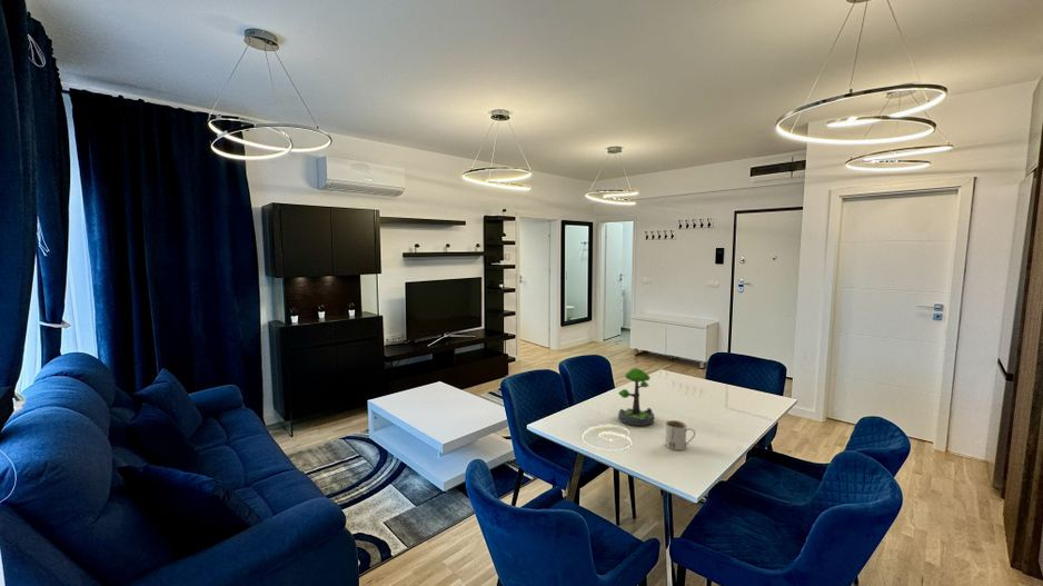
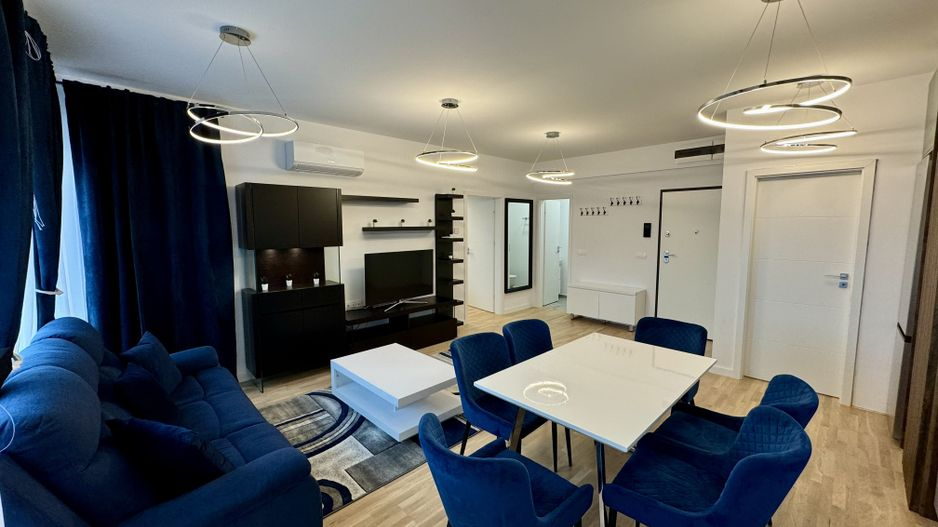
- plant (636, 394)
- mug (679, 436)
